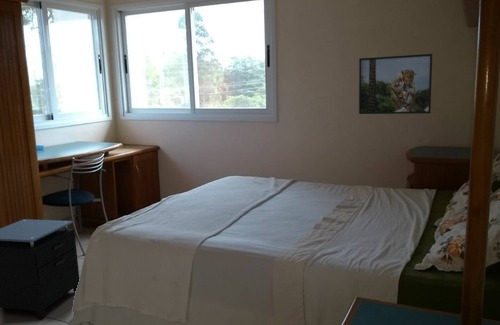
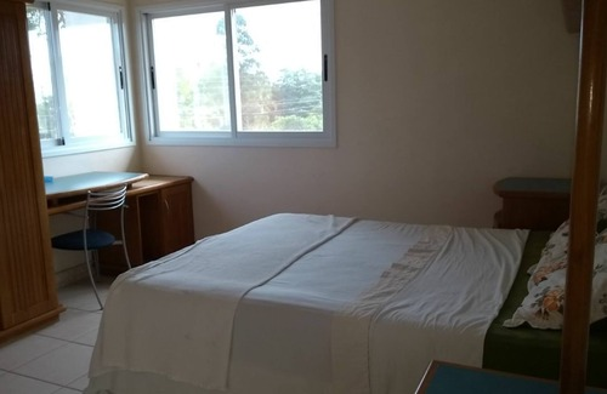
- nightstand (32, 265)
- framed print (394, 85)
